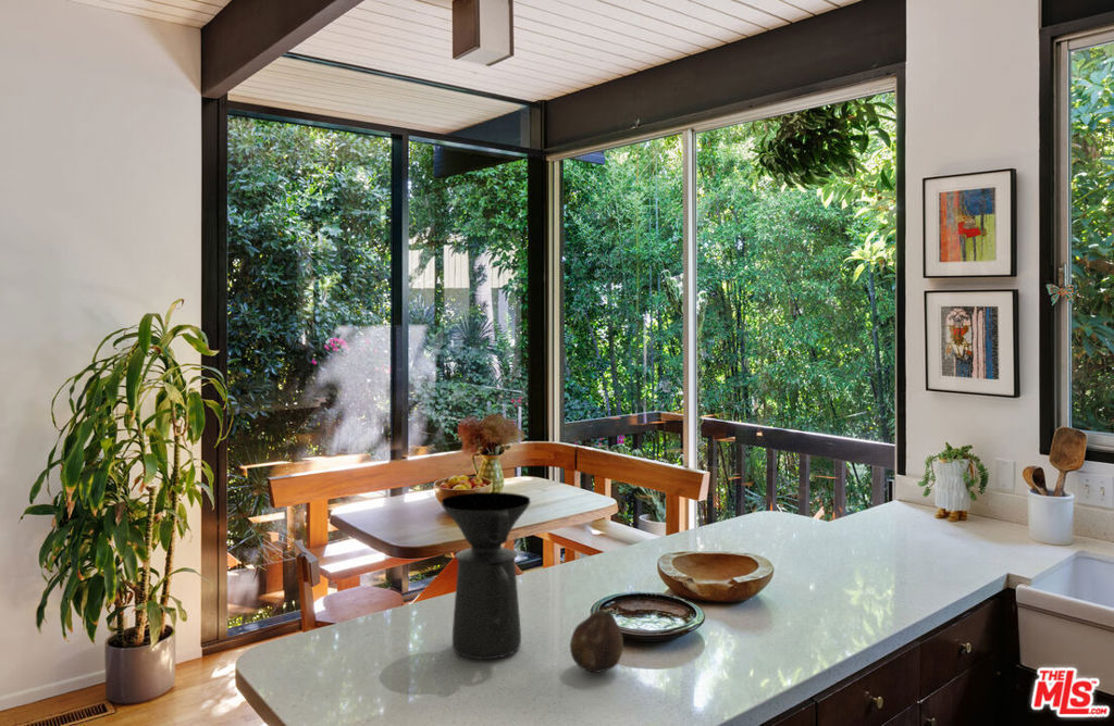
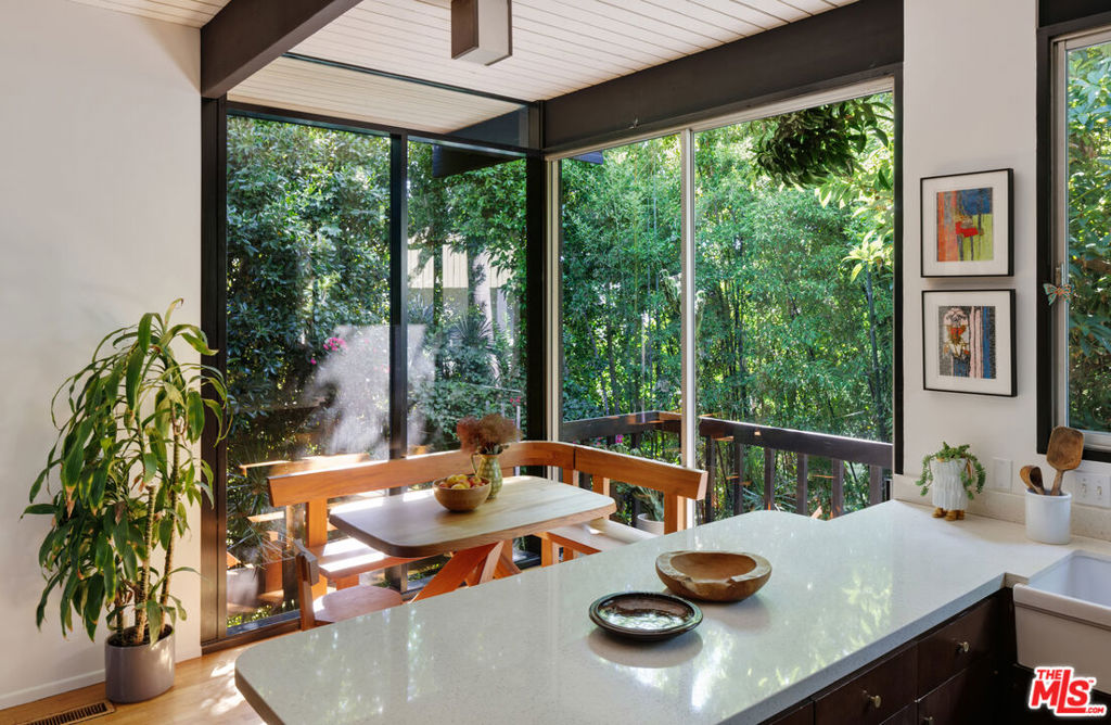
- coffee maker (486, 573)
- fruit (596, 638)
